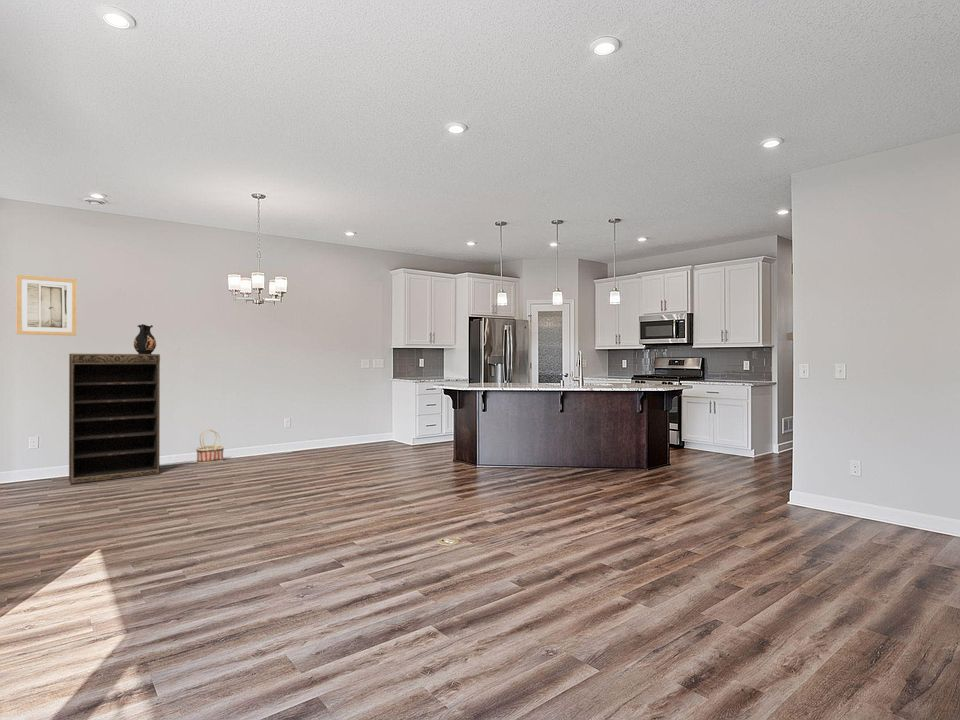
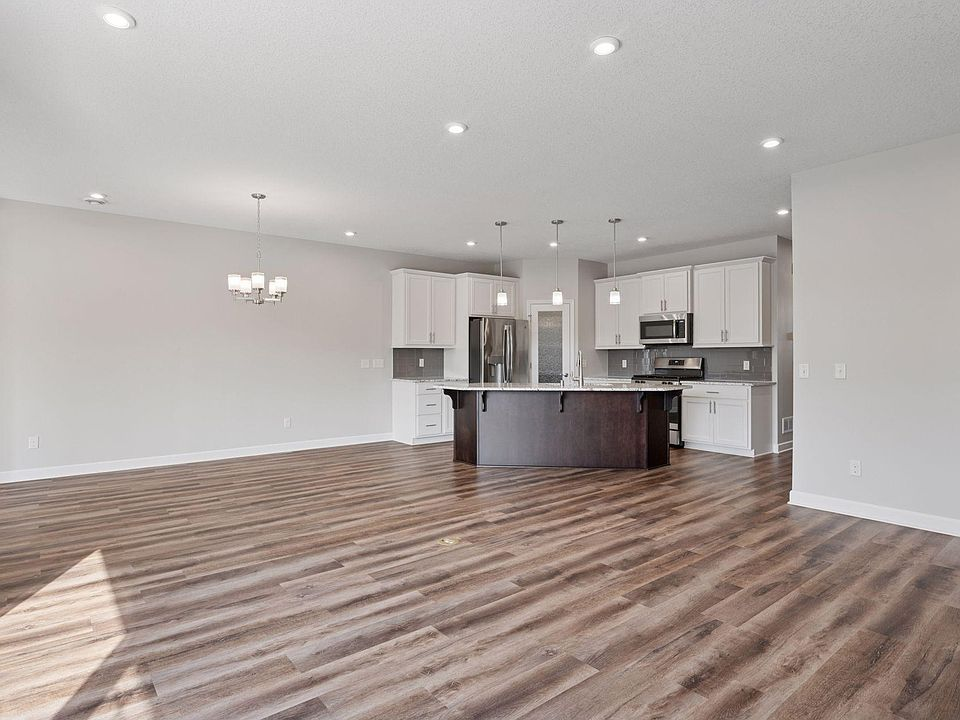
- basket (210, 446)
- bookshelf (115, 415)
- wall art (47, 306)
- ceramic jug (145, 339)
